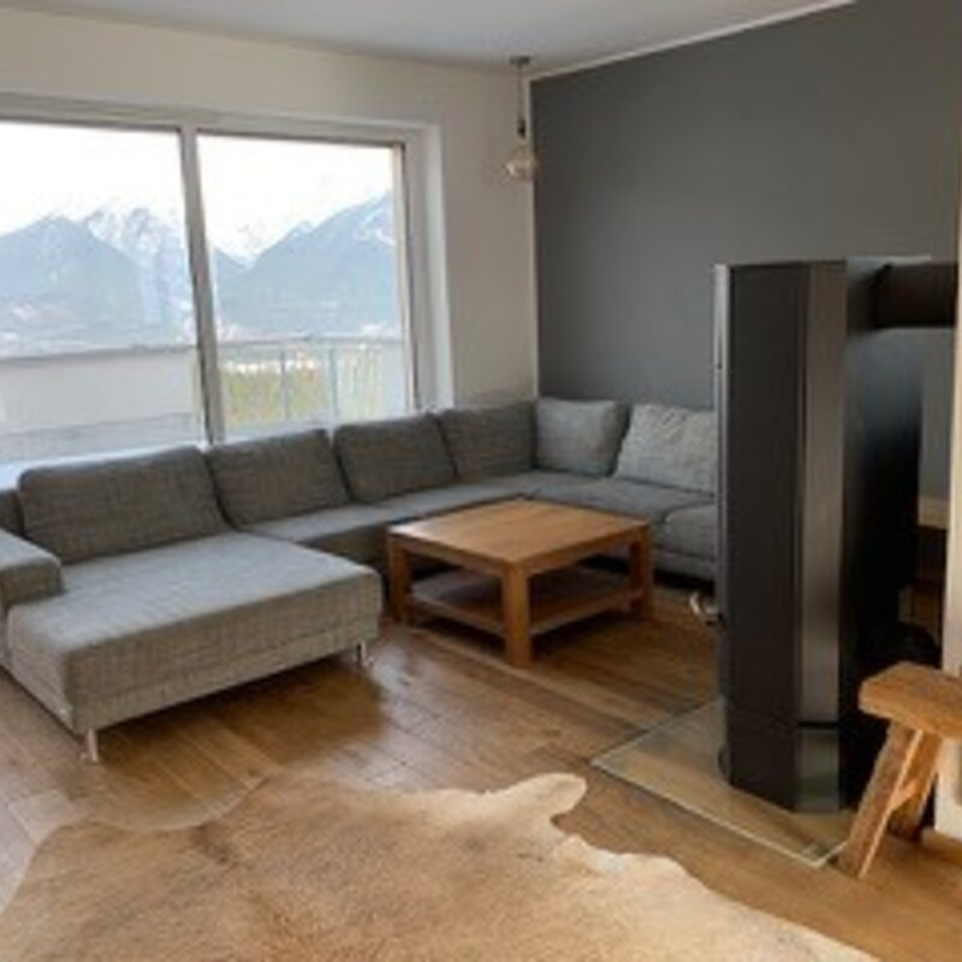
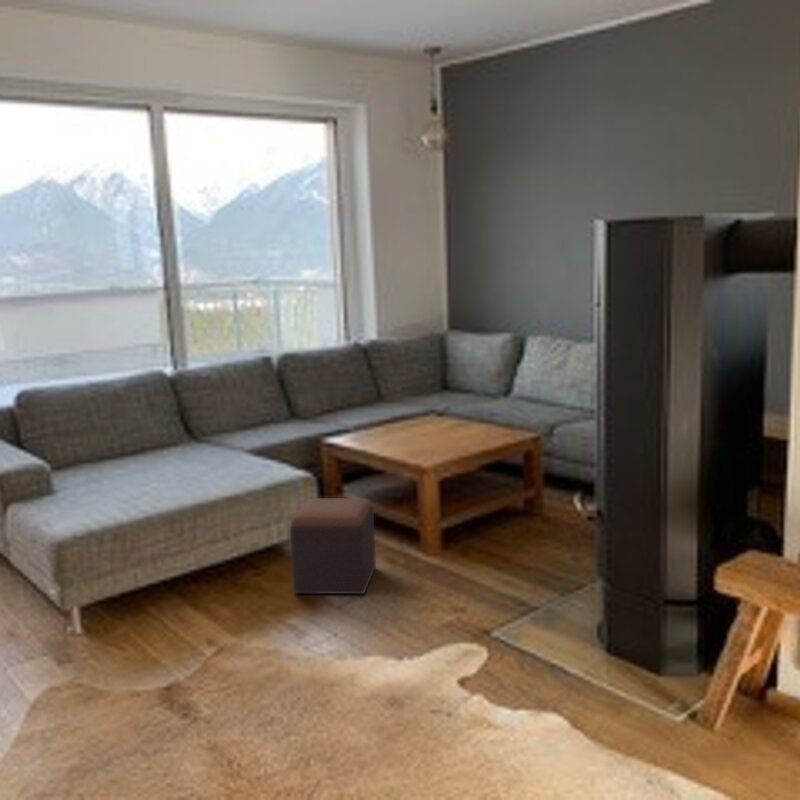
+ footstool (334, 543)
